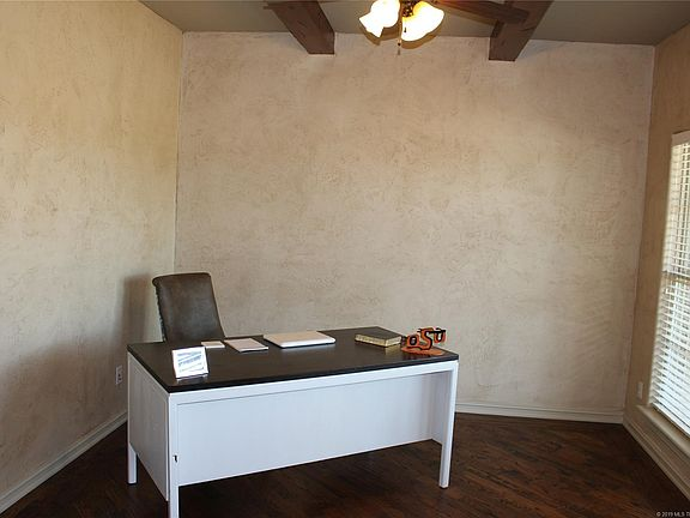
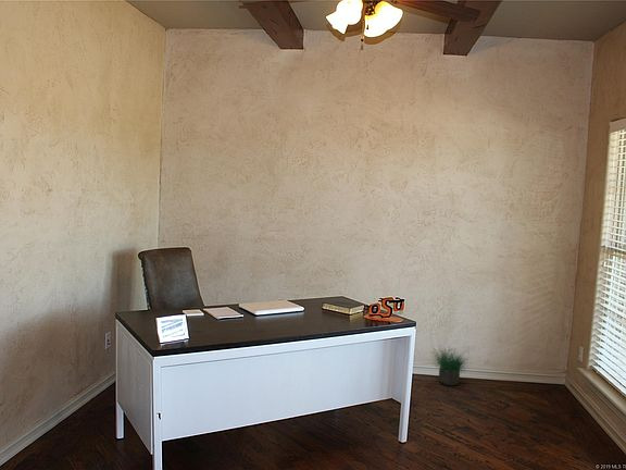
+ potted plant (450, 361)
